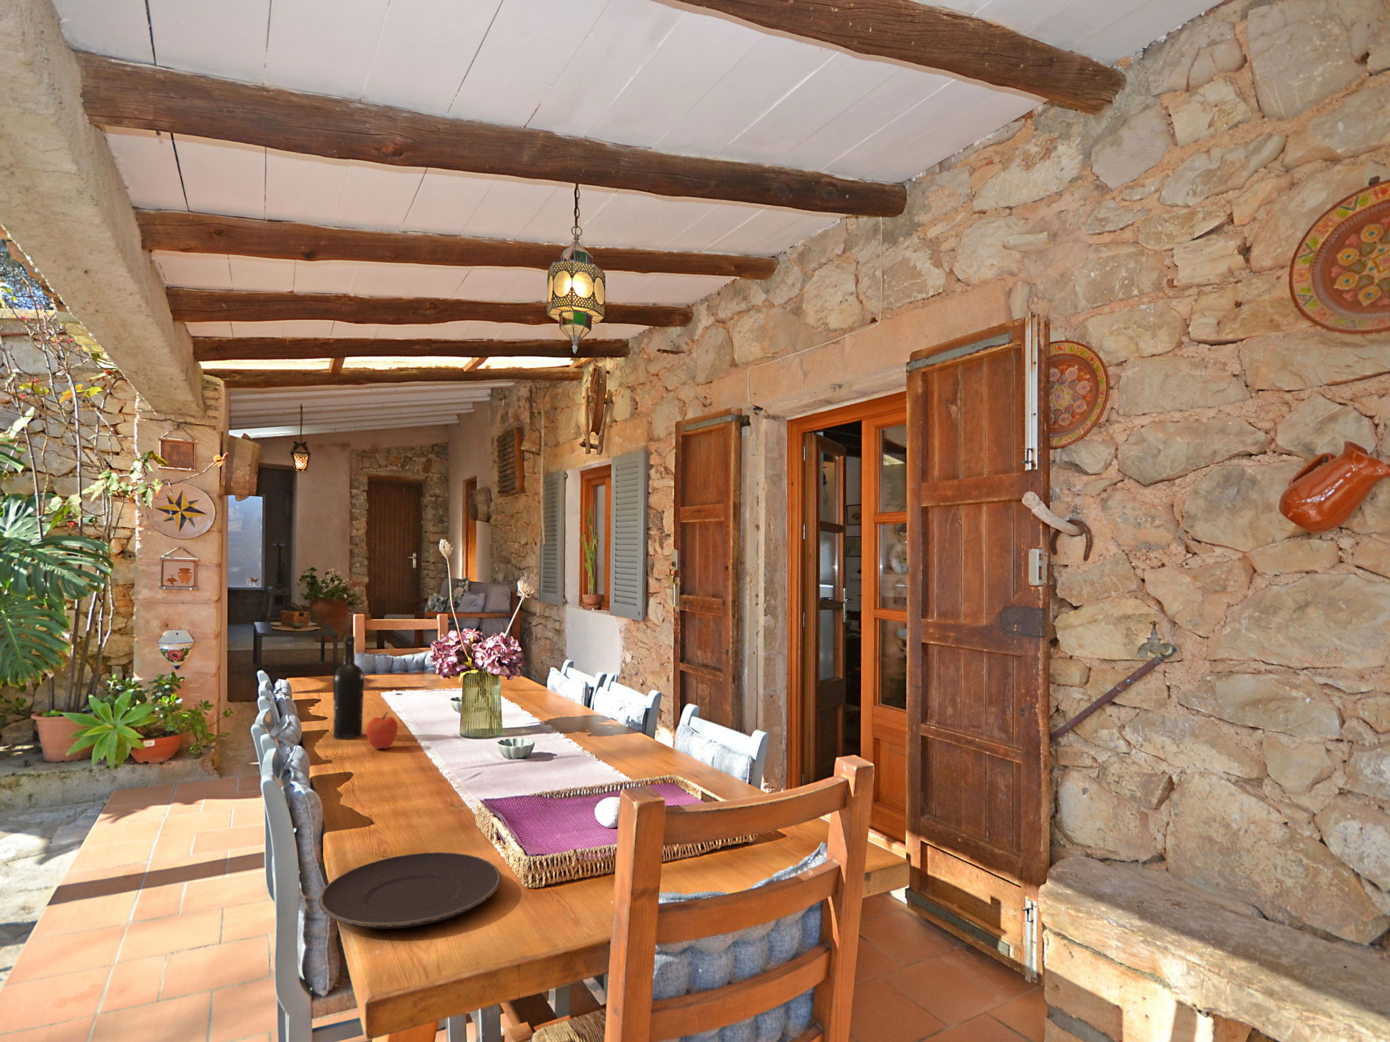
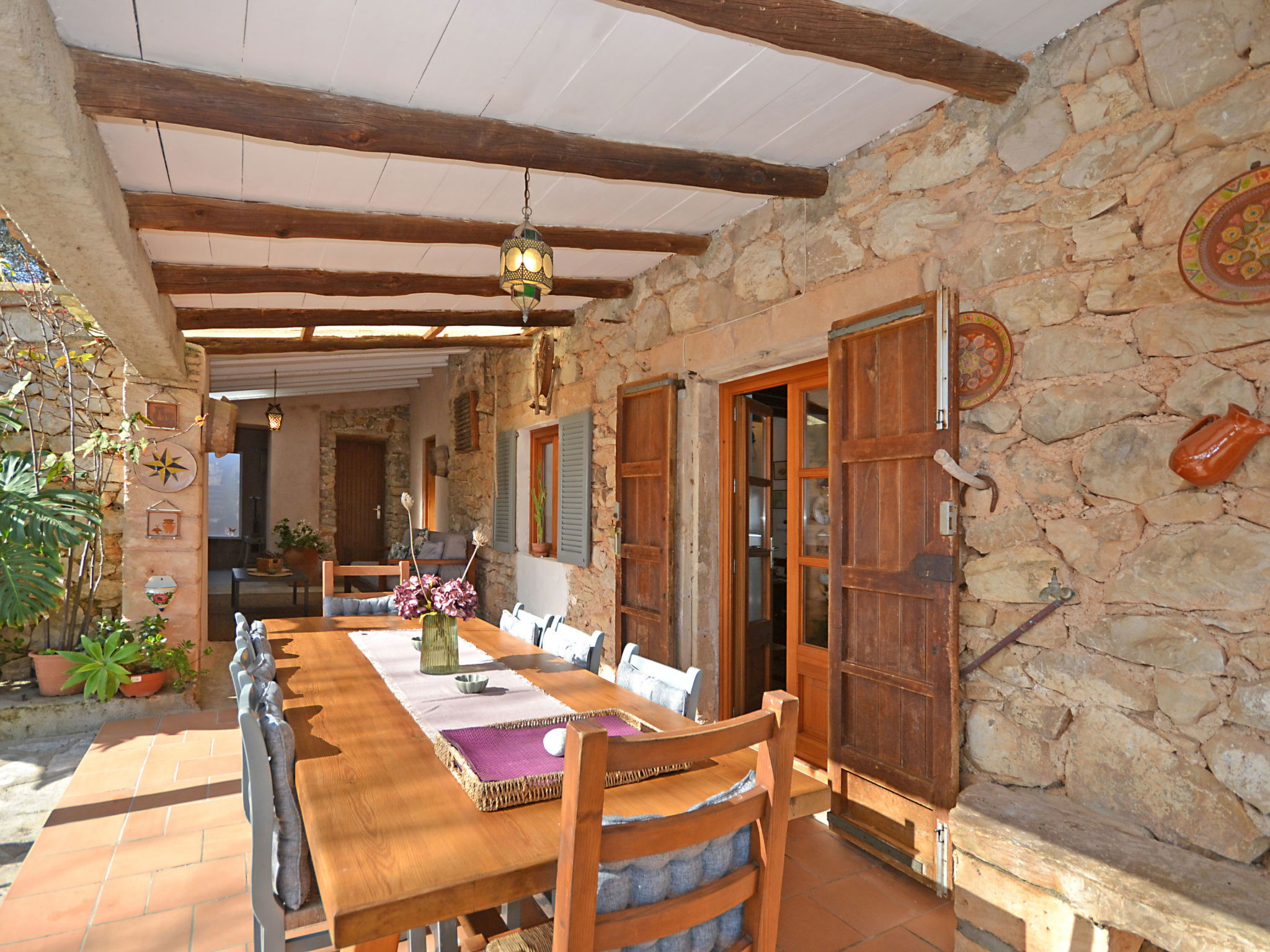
- wine bottle (348, 686)
- apple (382, 730)
- plate (413, 891)
